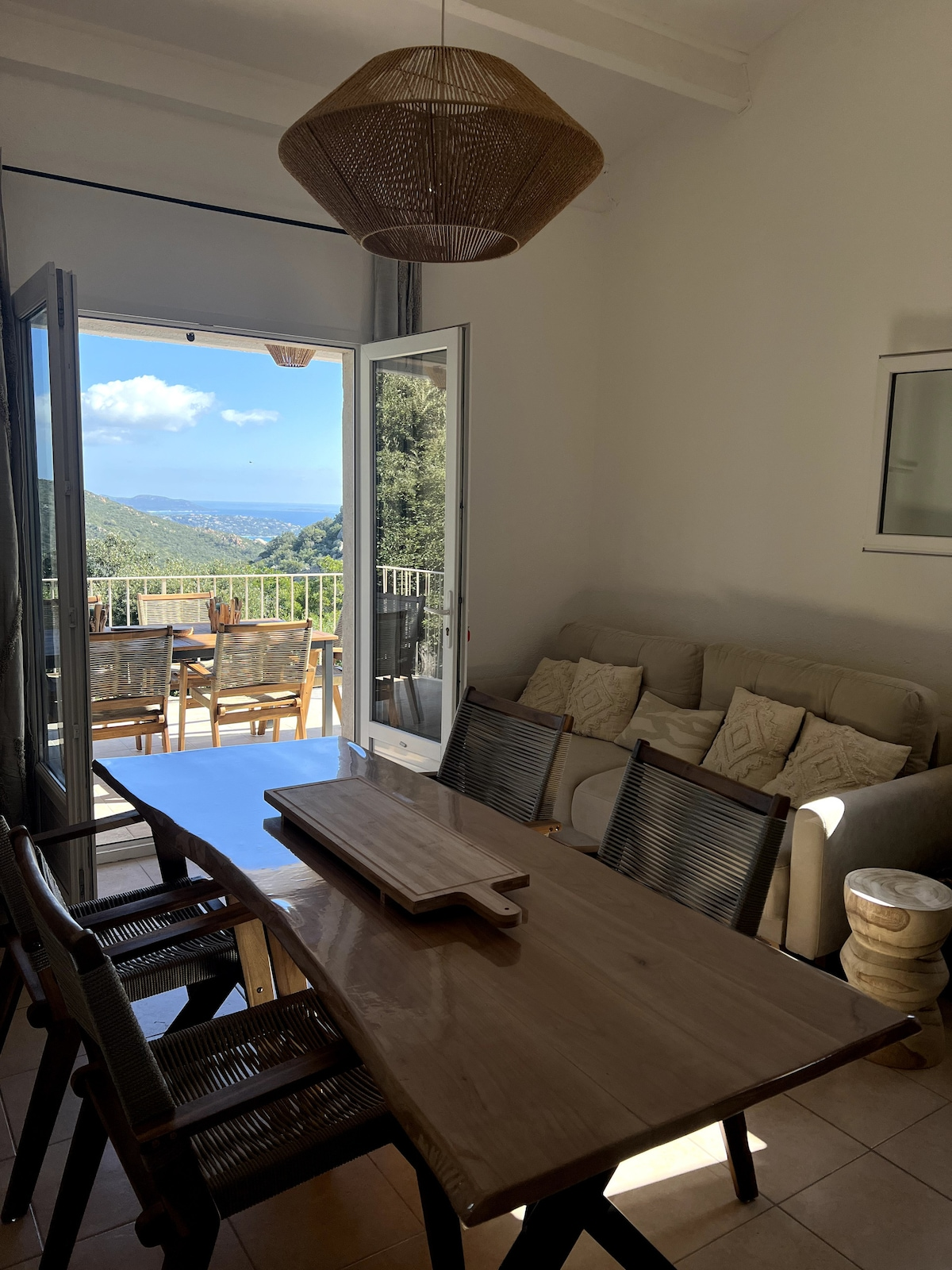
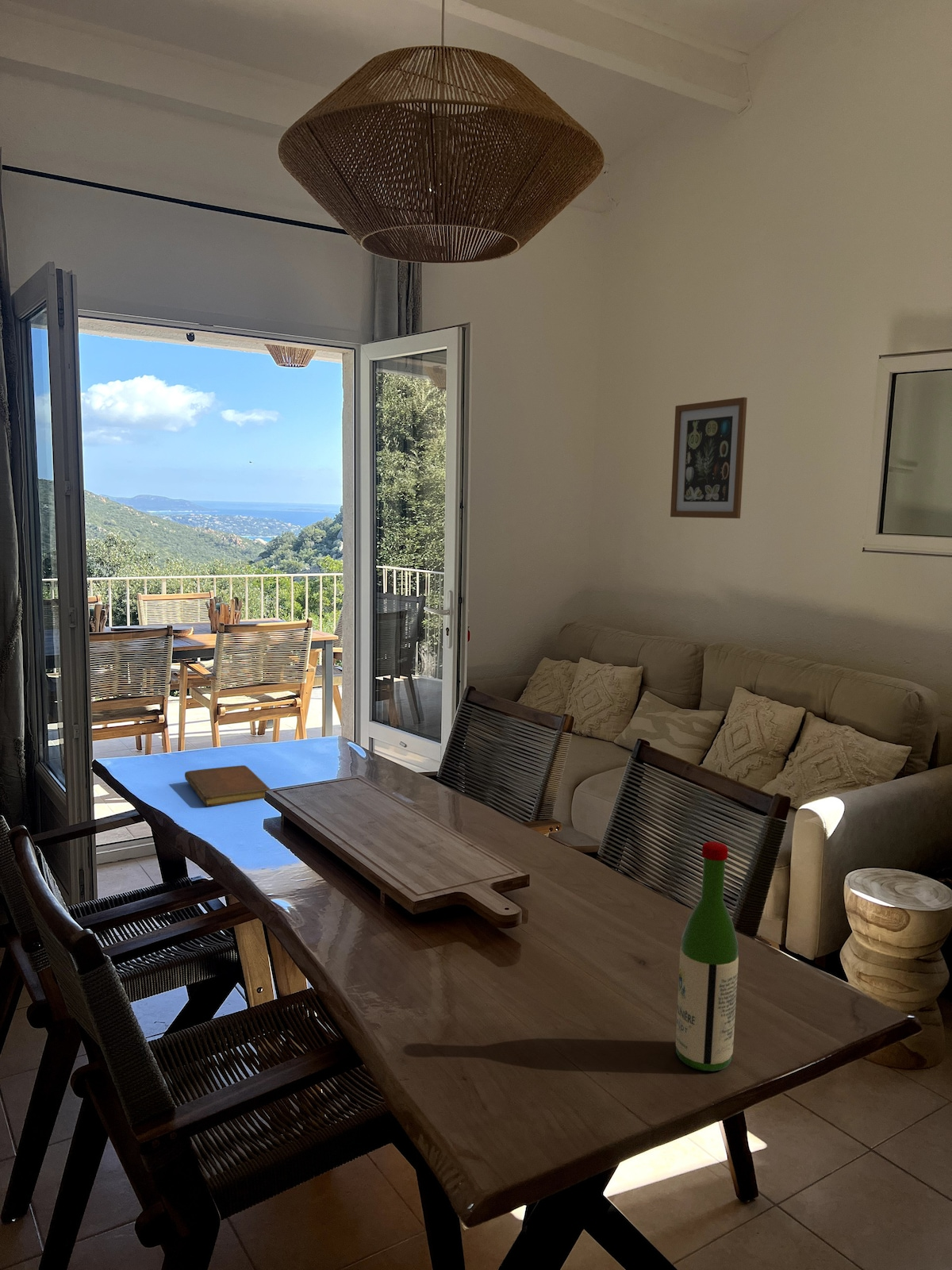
+ wine bottle (708, 952)
+ wall art (706, 460)
+ notebook (226, 784)
